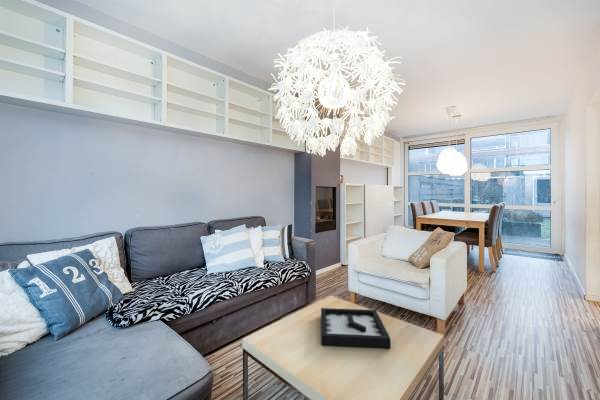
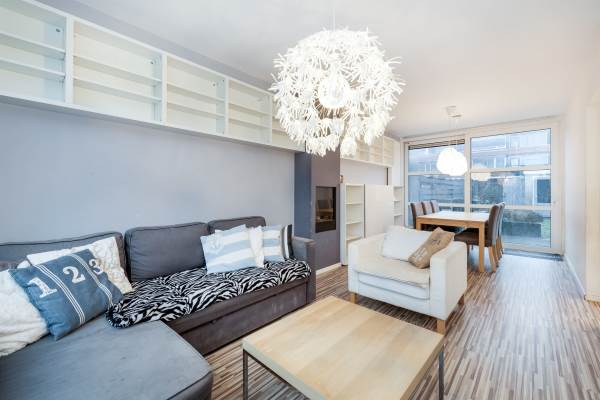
- decorative tray (351, 325)
